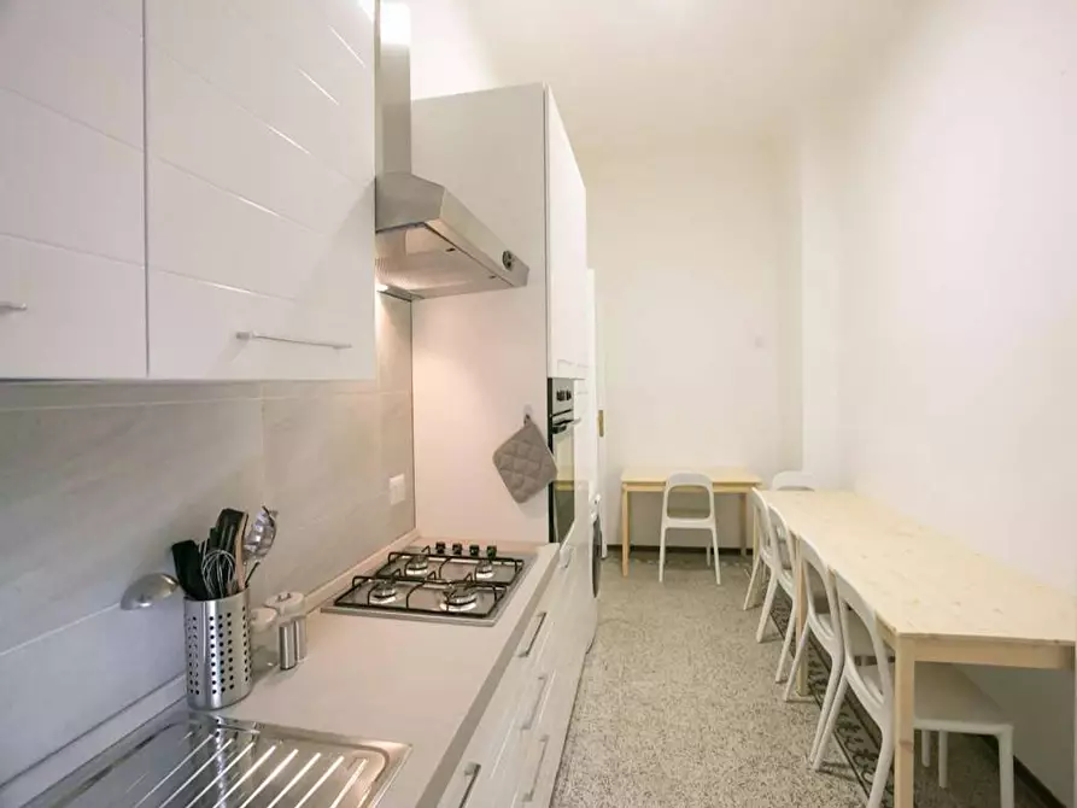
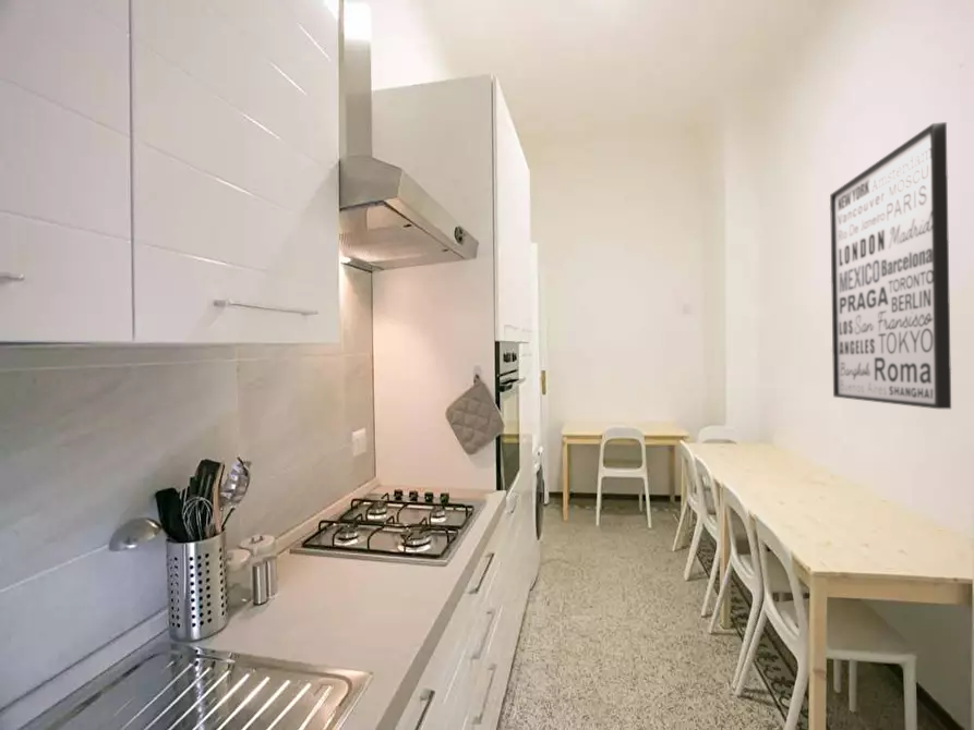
+ wall art (880, 282)
